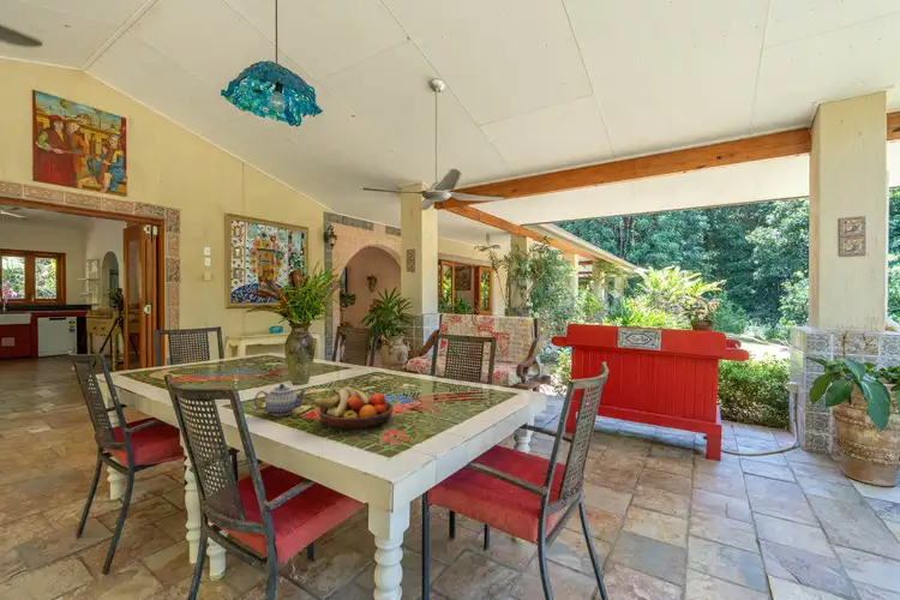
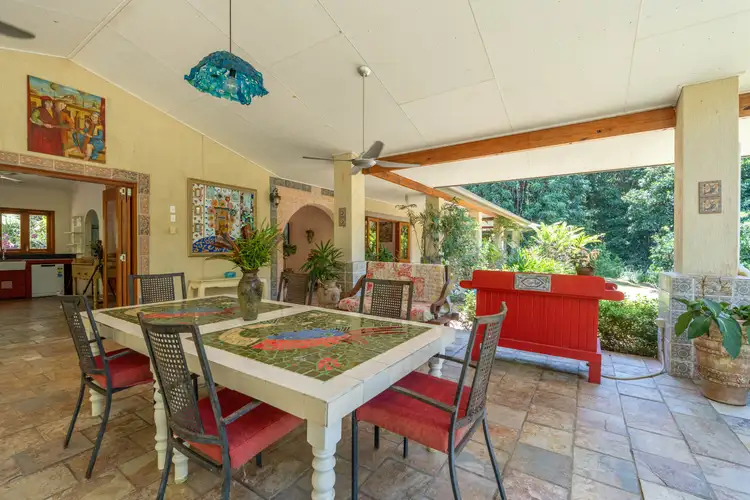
- fruit bowl (355, 404)
- teapot (281, 397)
